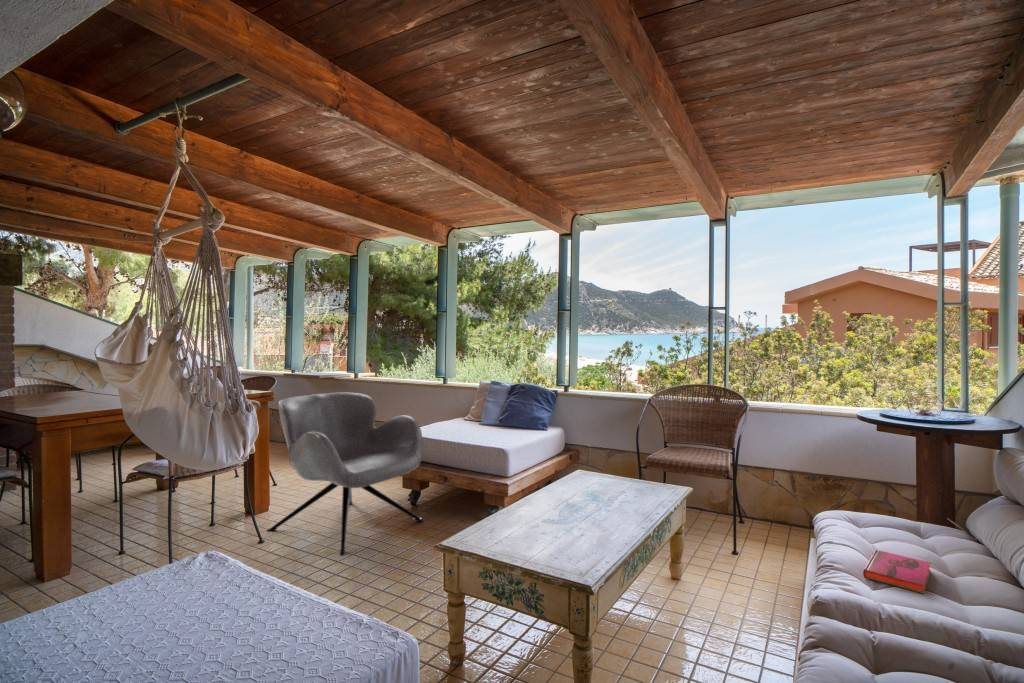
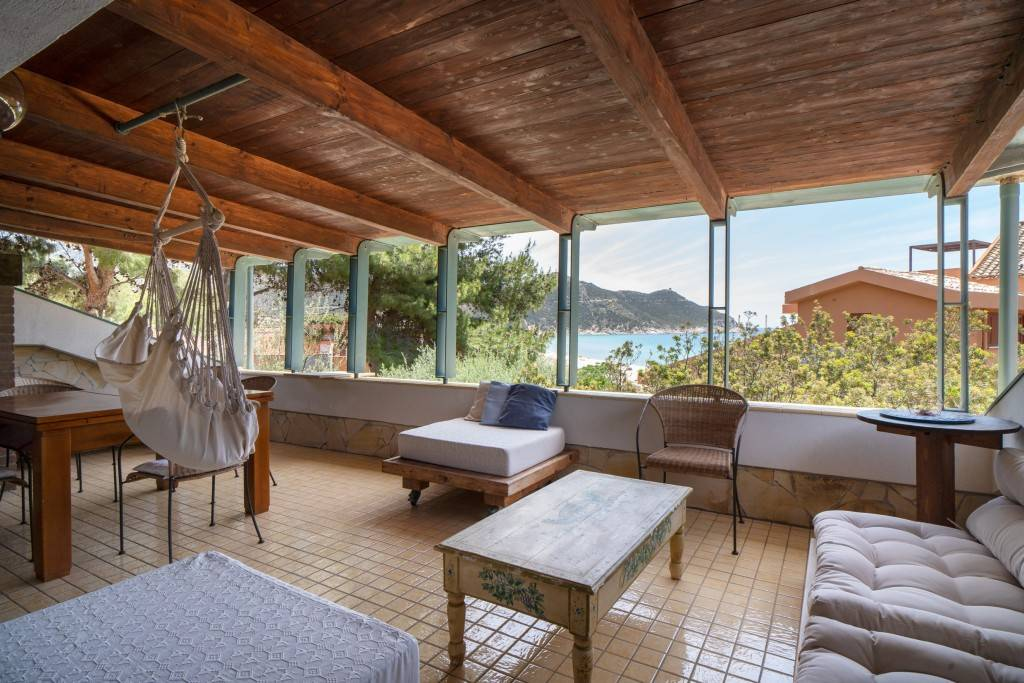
- armchair (348, 461)
- hardback book (897, 569)
